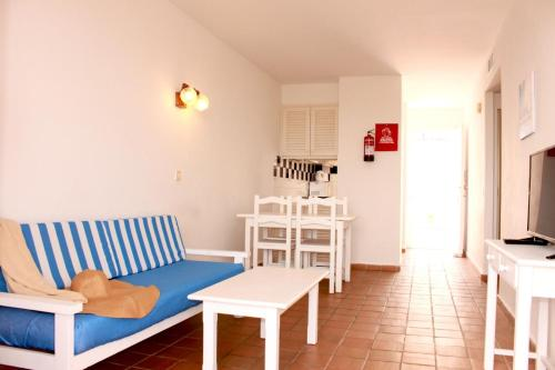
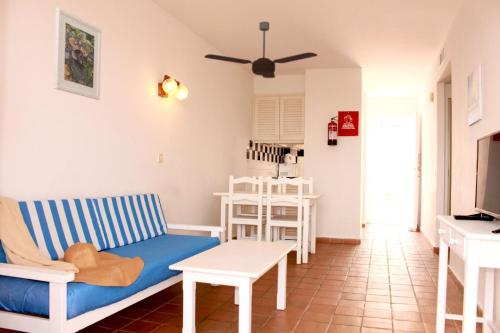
+ ceiling fan (263, 50)
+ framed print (79, 56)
